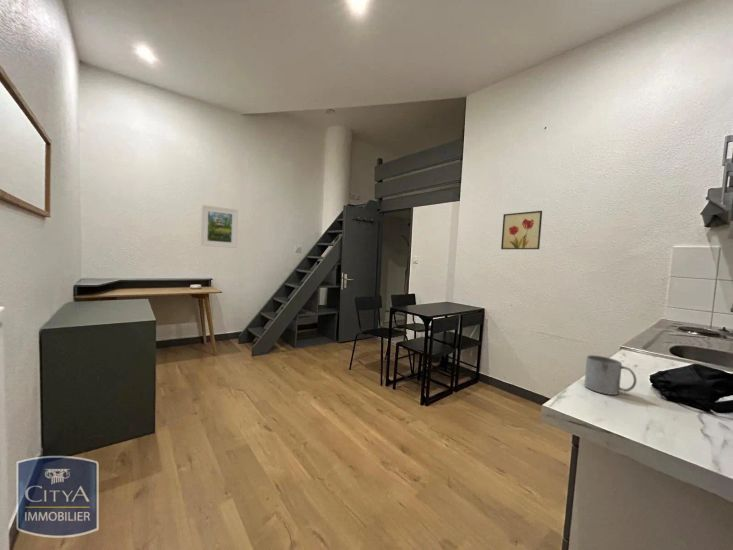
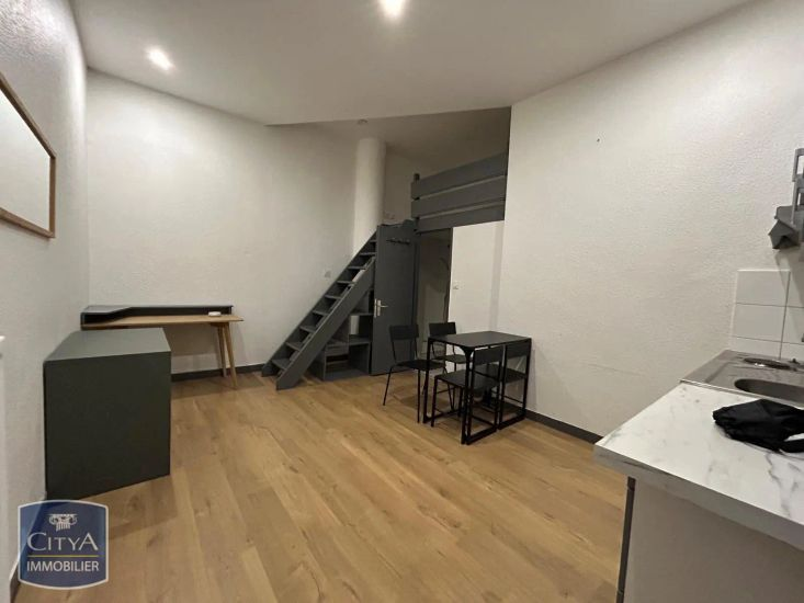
- mug (609, 376)
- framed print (220, 227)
- wall art (521, 231)
